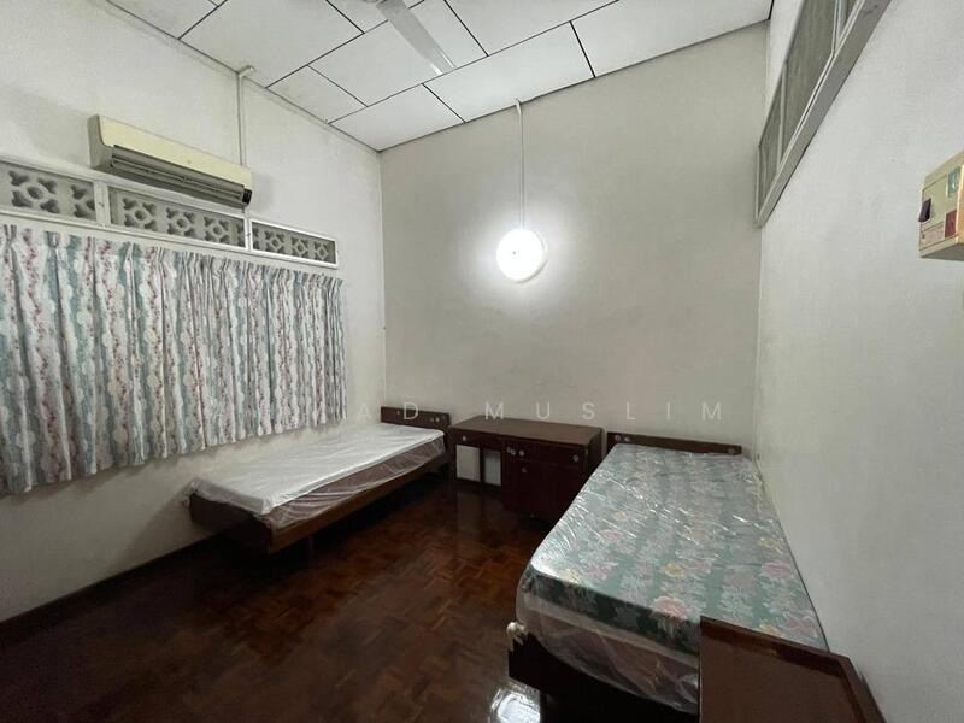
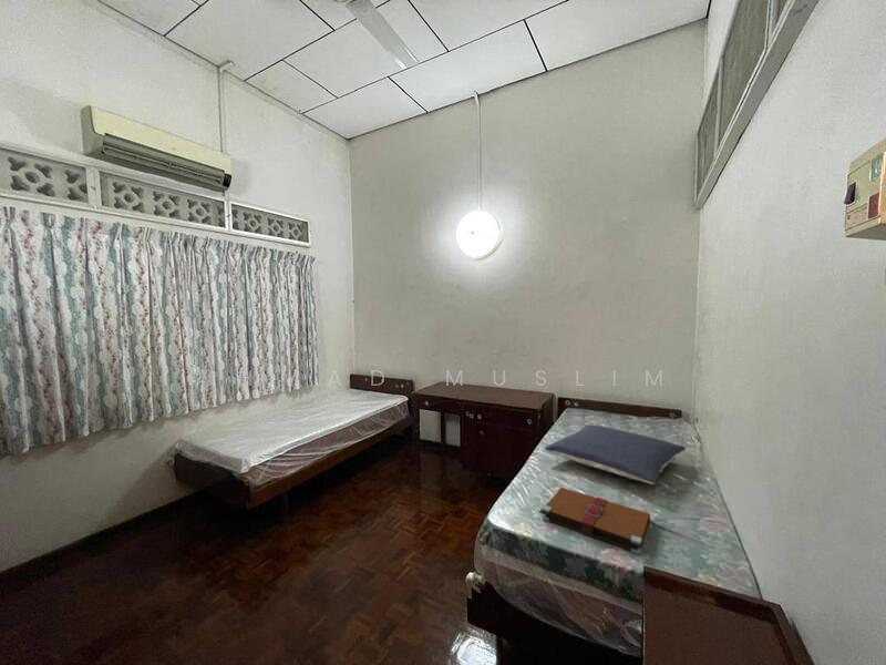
+ book (590, 512)
+ pillow (614, 449)
